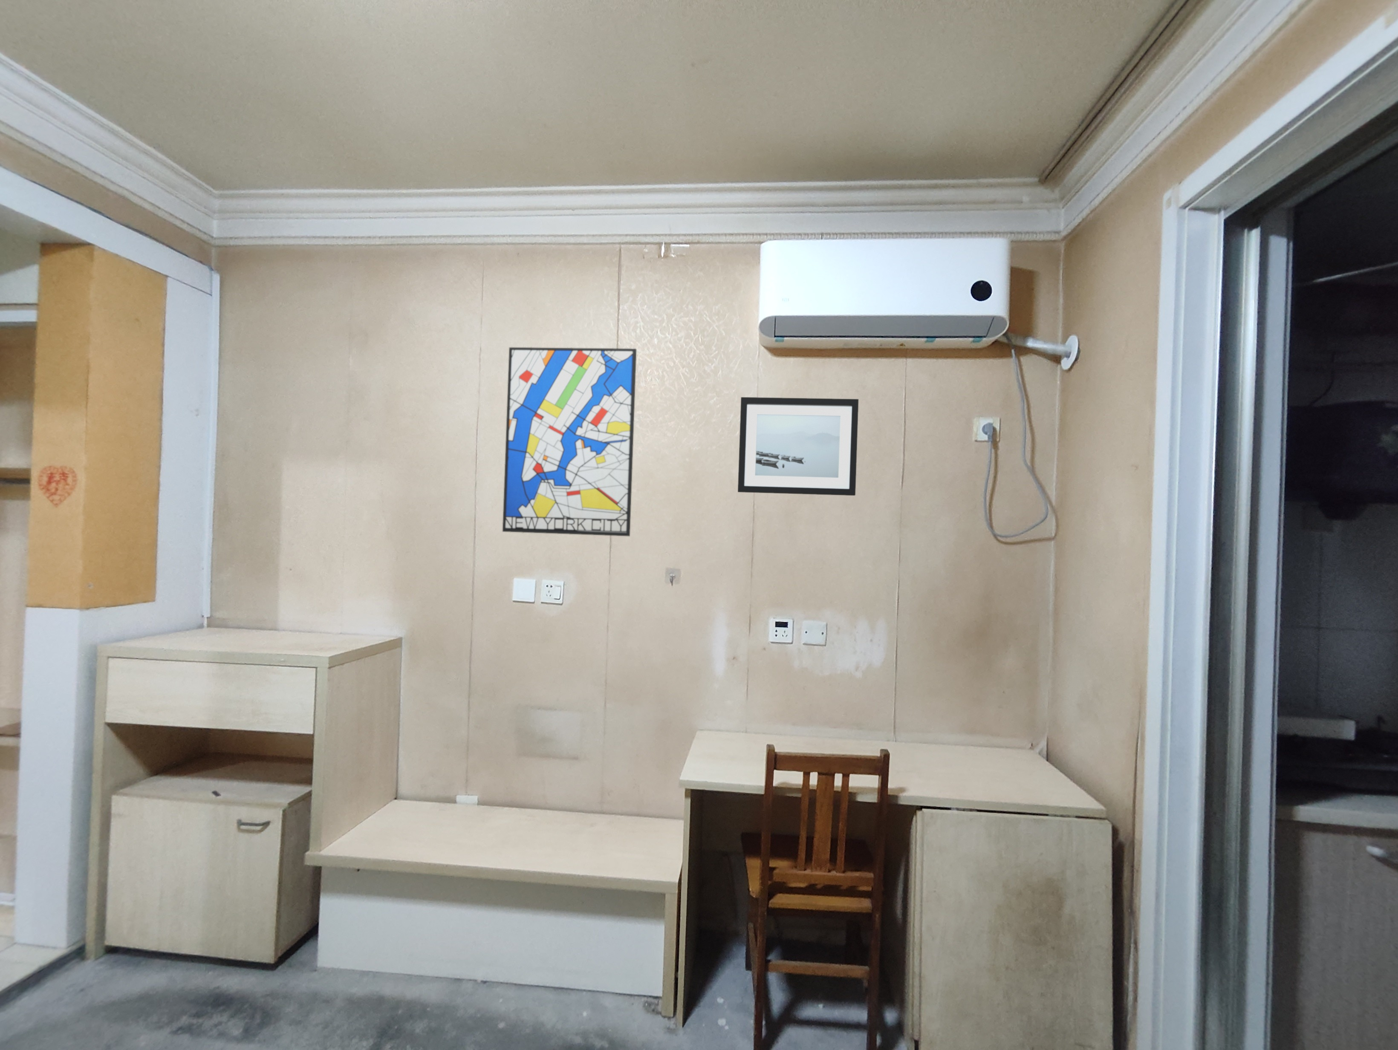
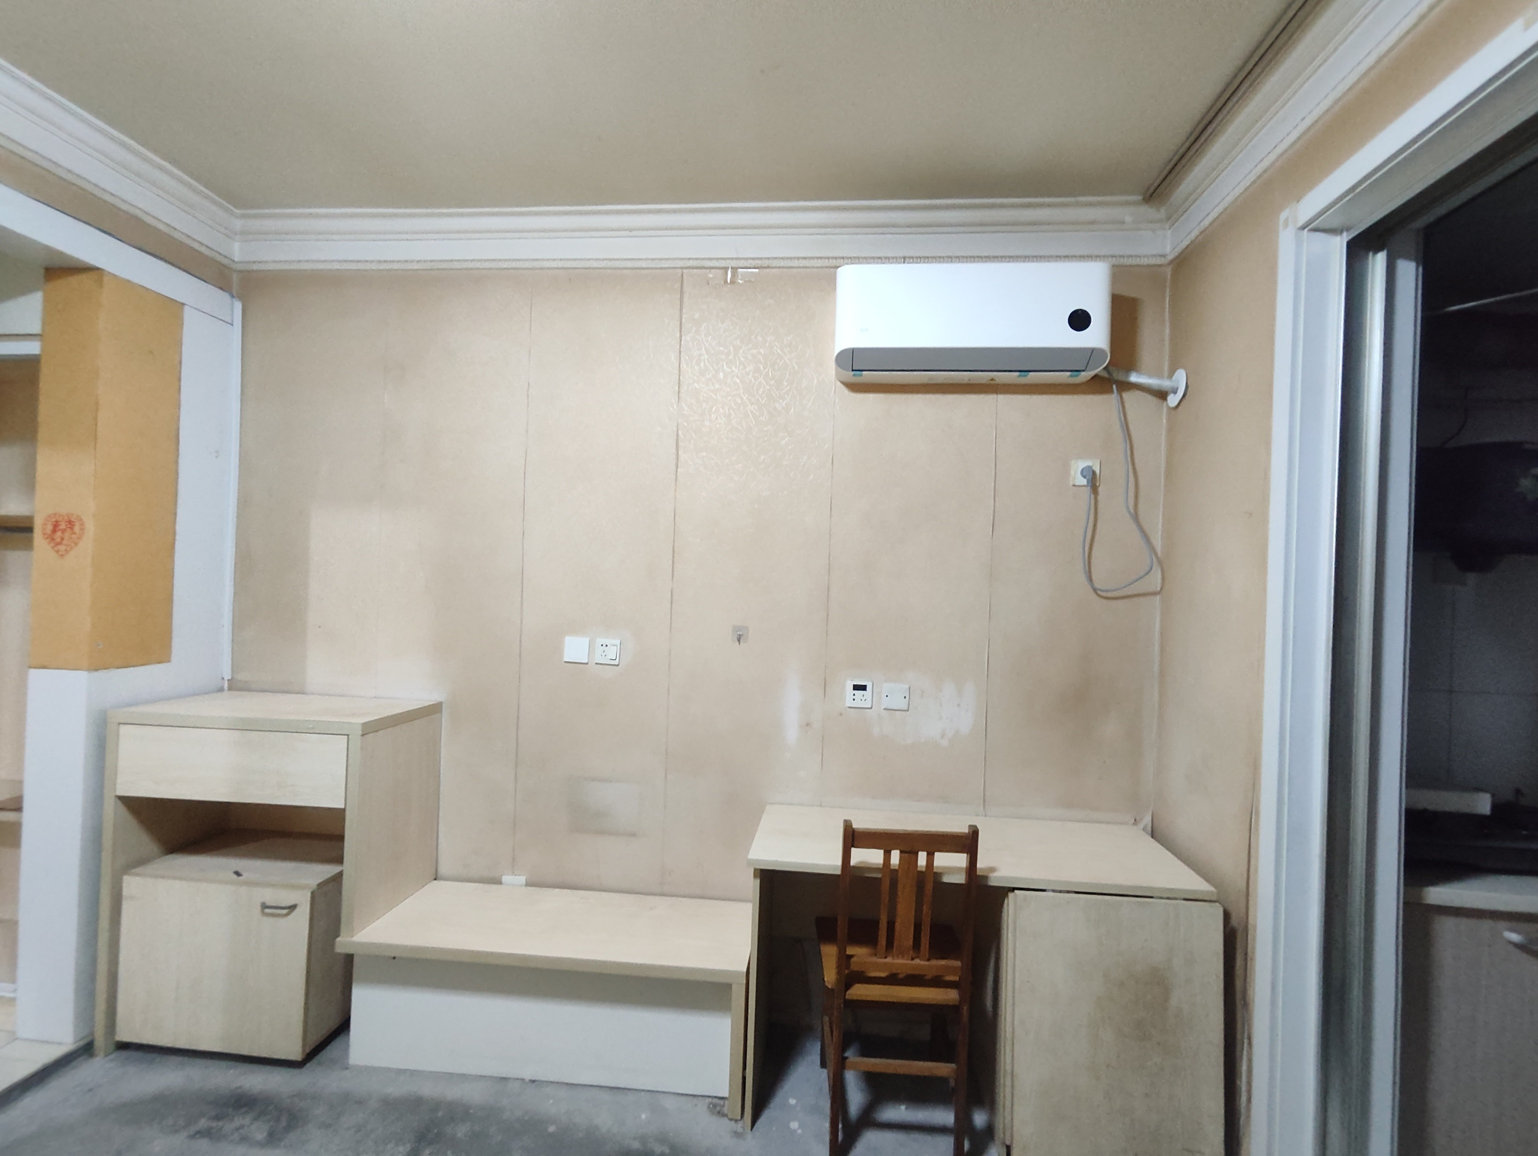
- wall art (798, 447)
- wall art (569, 441)
